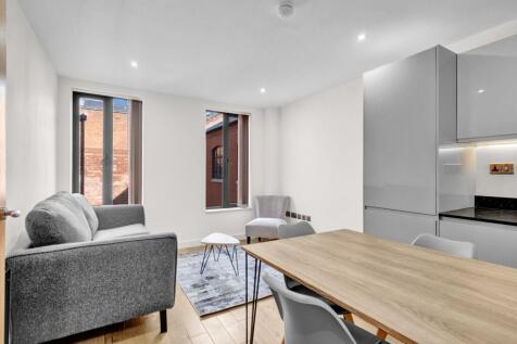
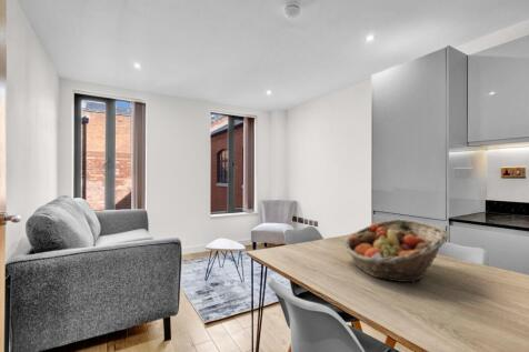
+ fruit basket (390, 245)
